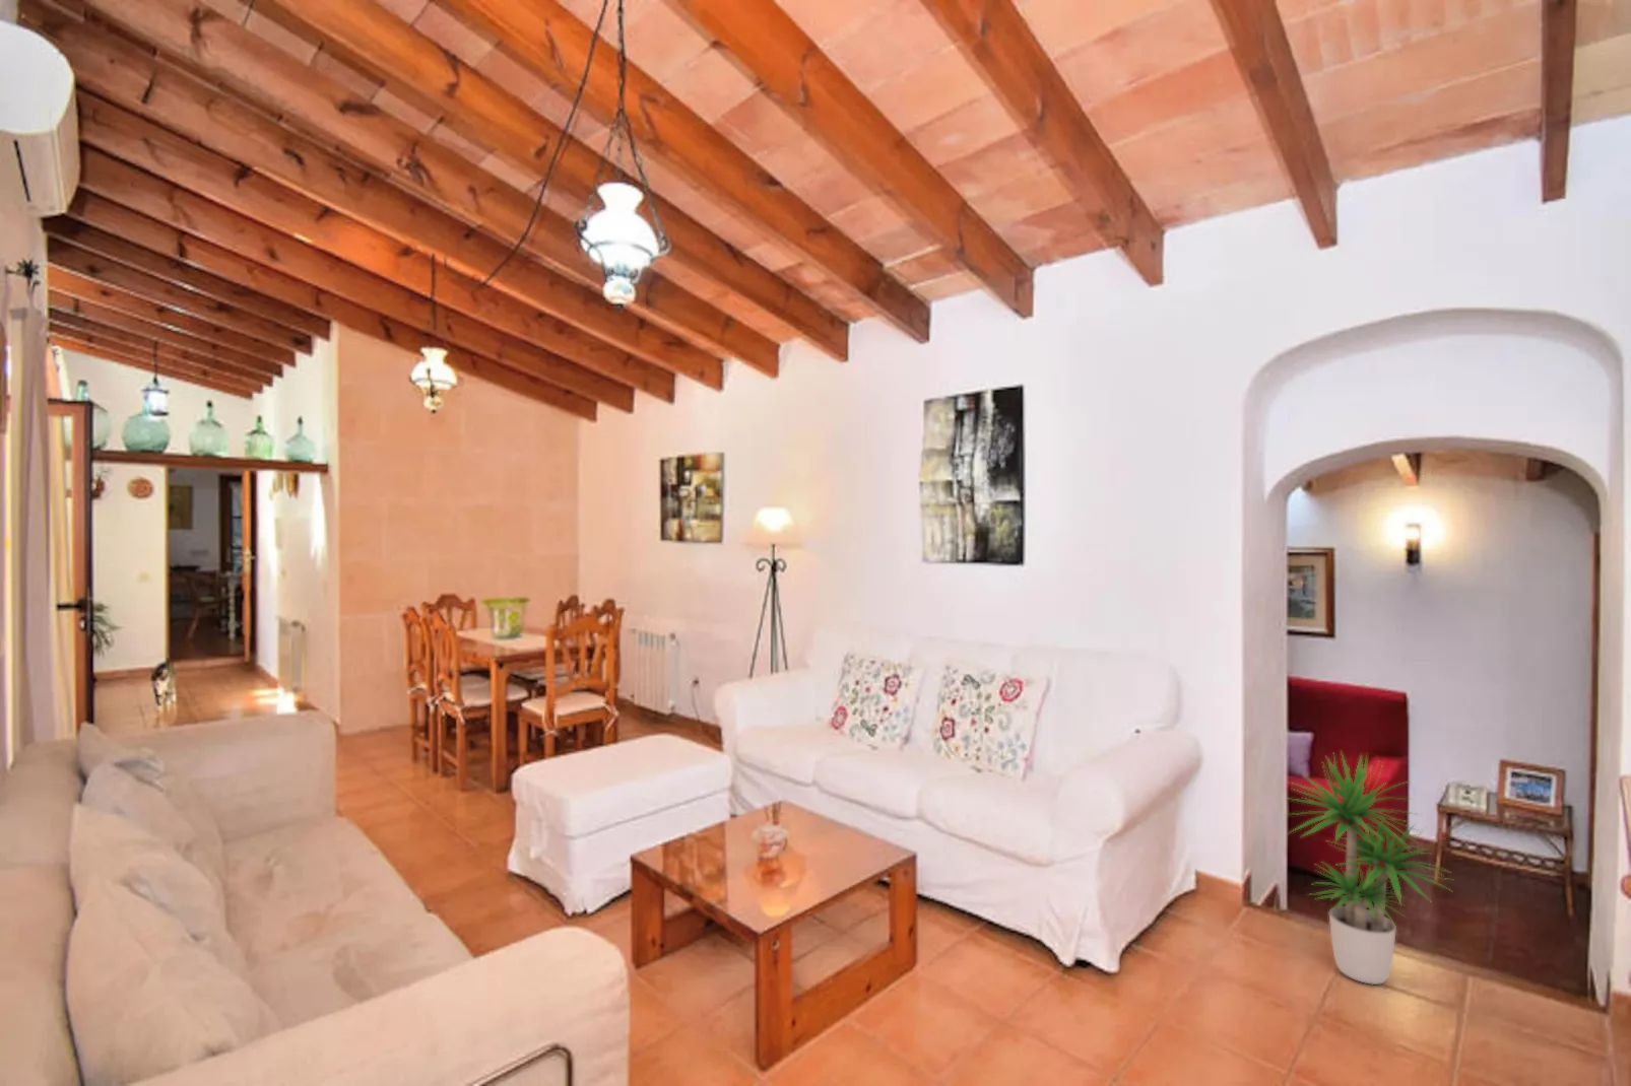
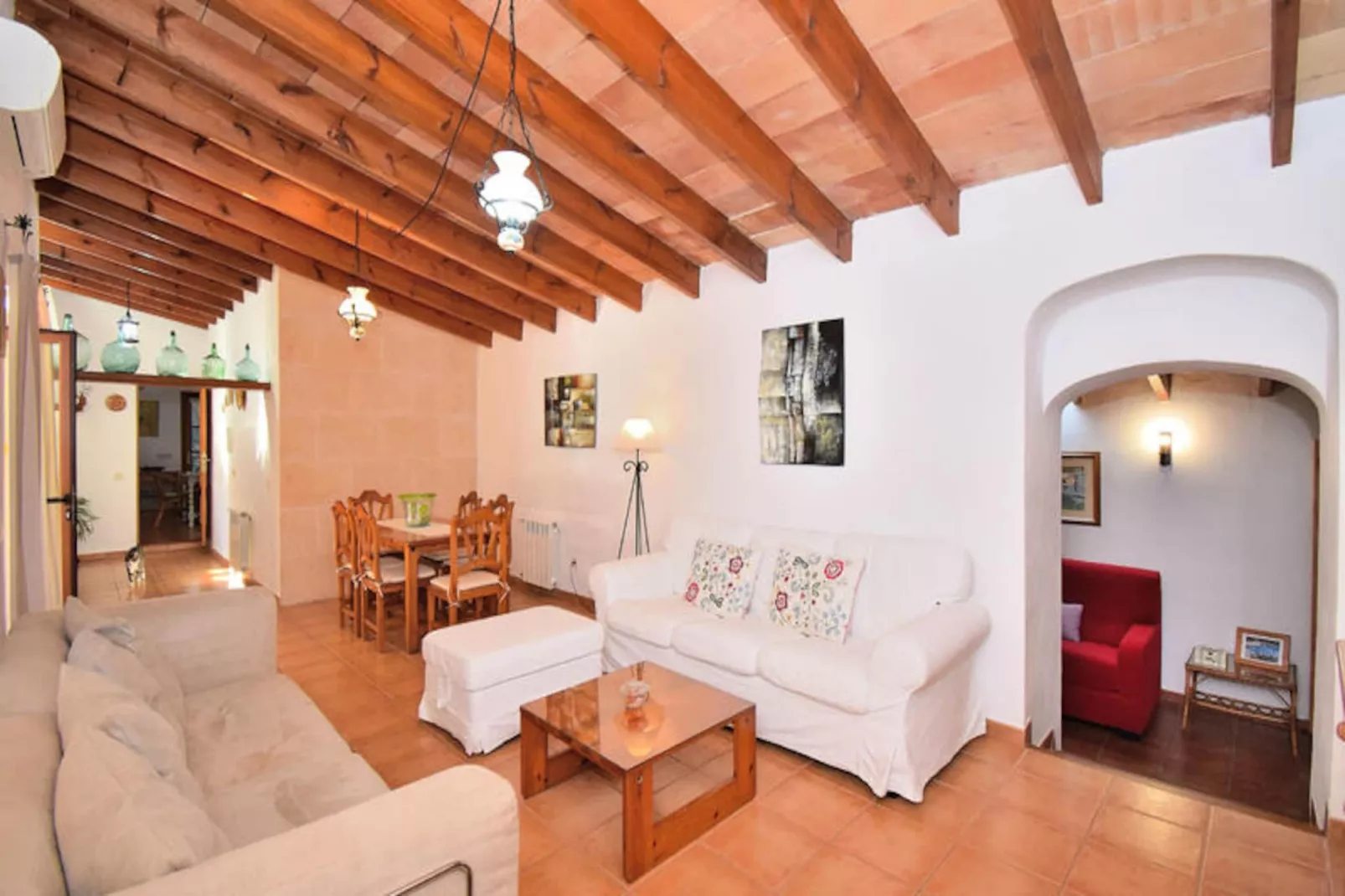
- potted plant (1363, 864)
